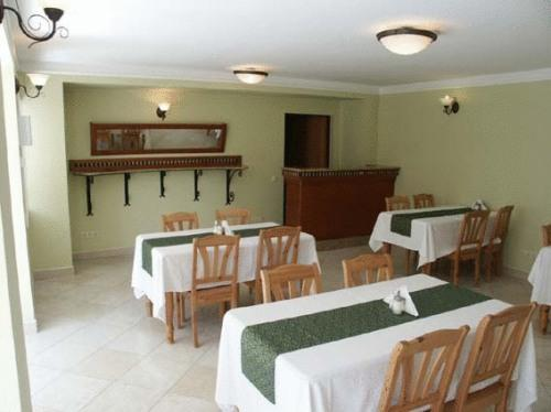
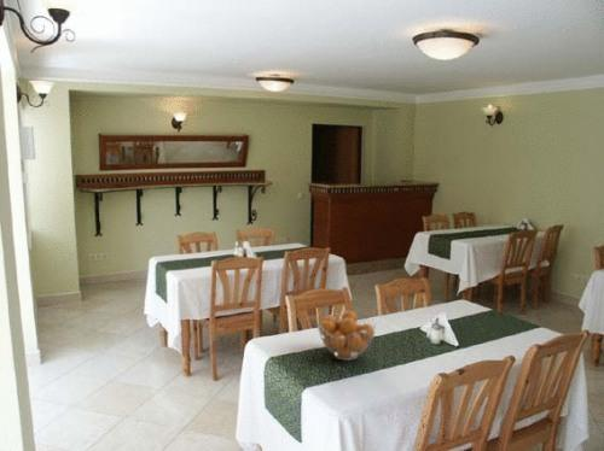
+ fruit basket (345, 334)
